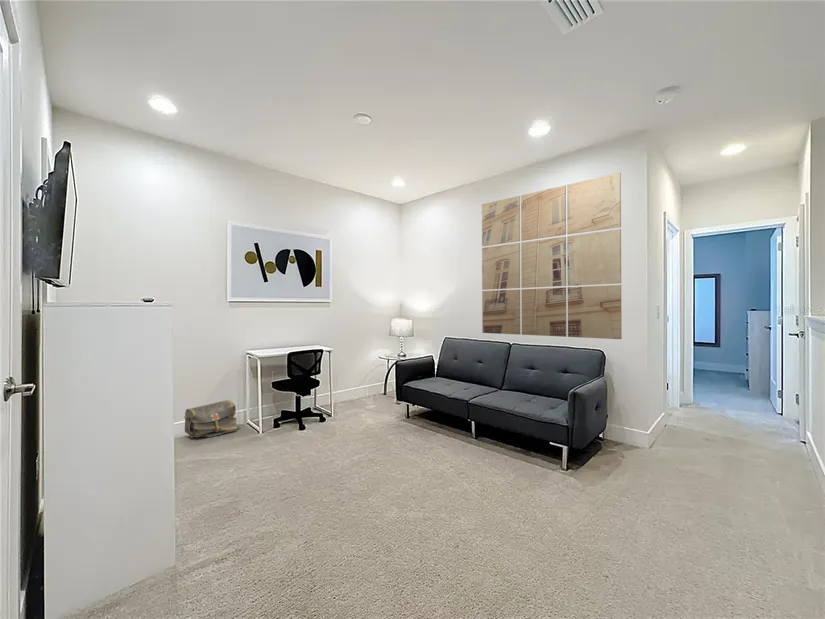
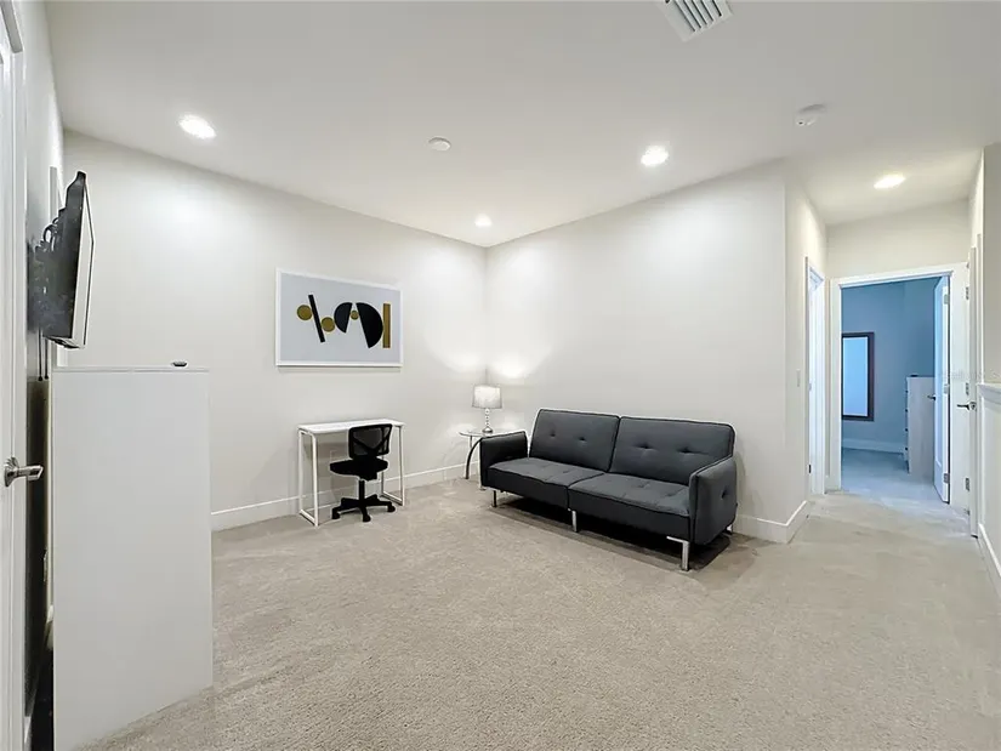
- wall art (542, 263)
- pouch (210, 418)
